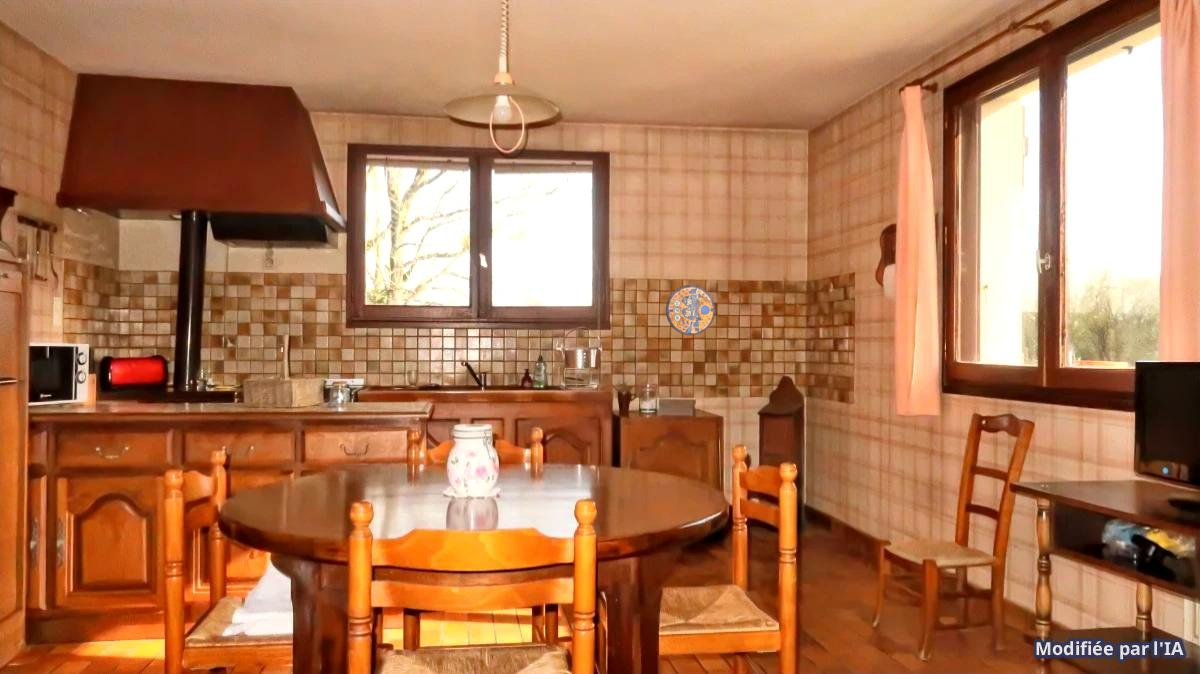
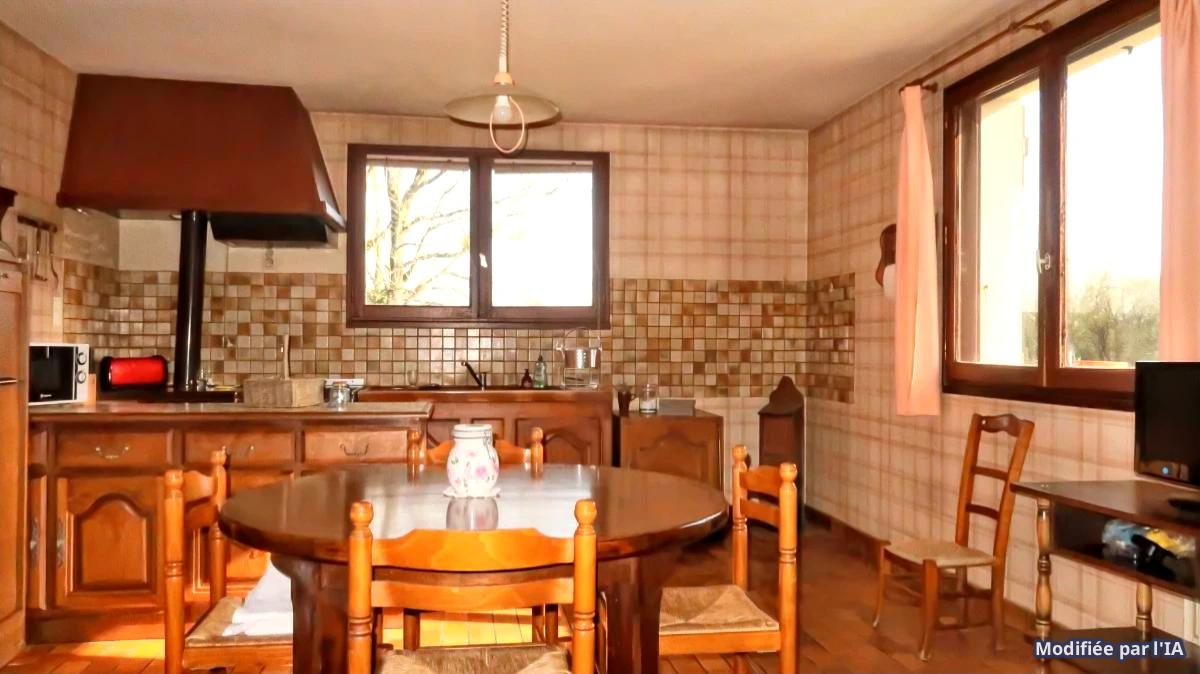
- manhole cover (690, 310)
